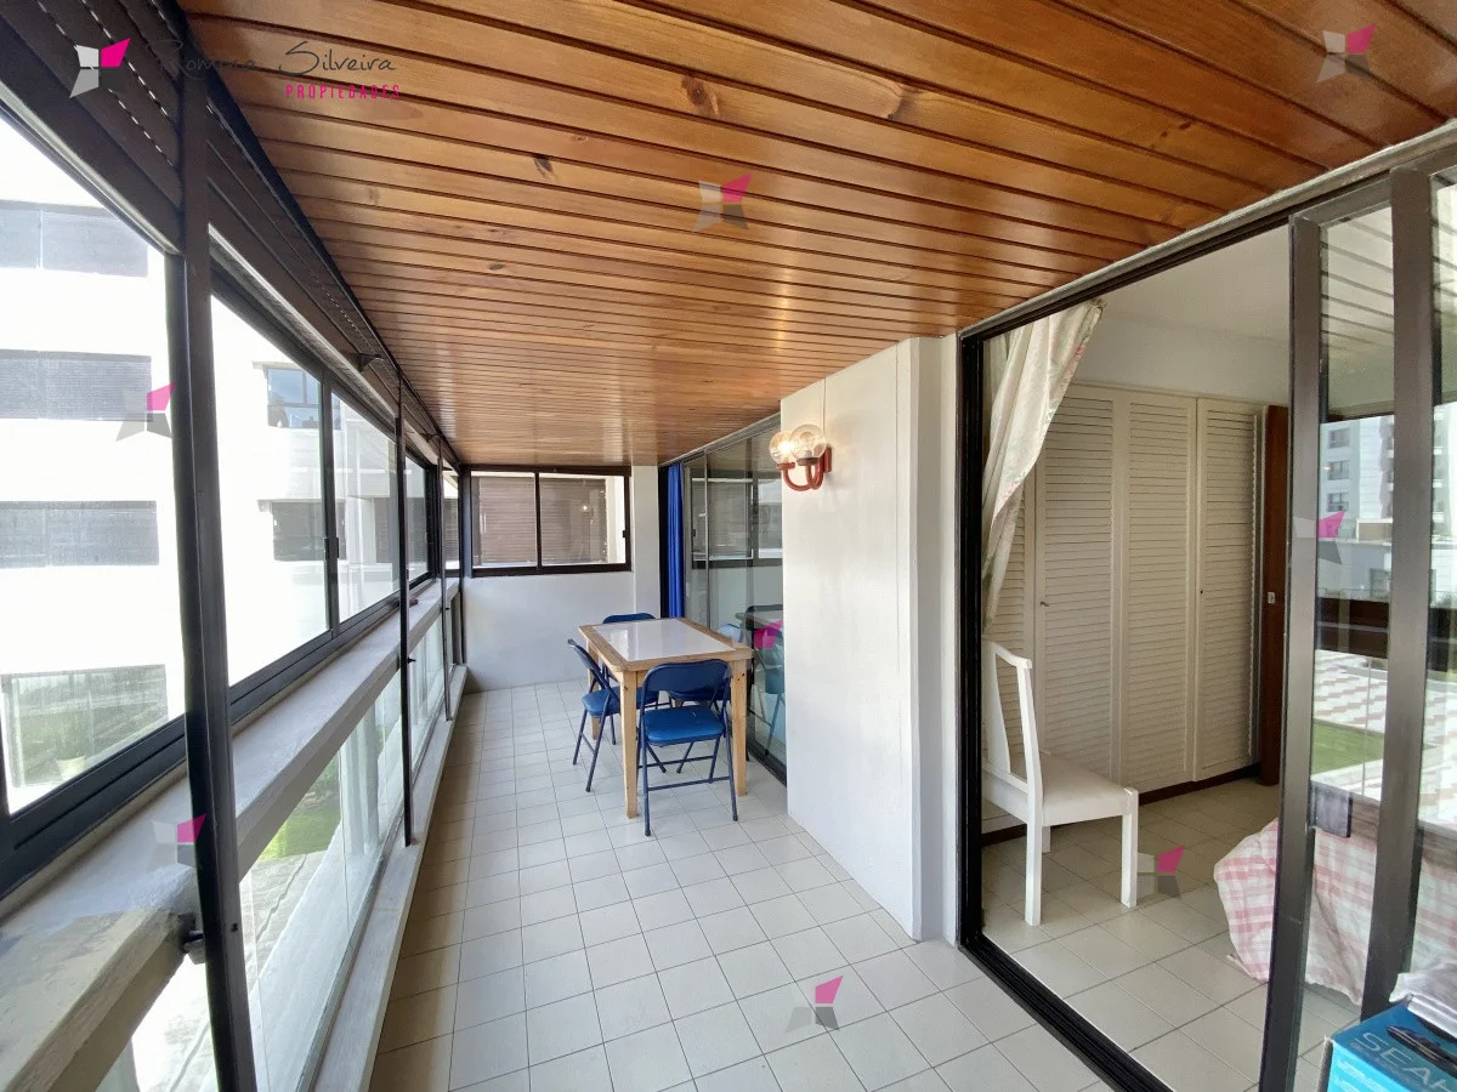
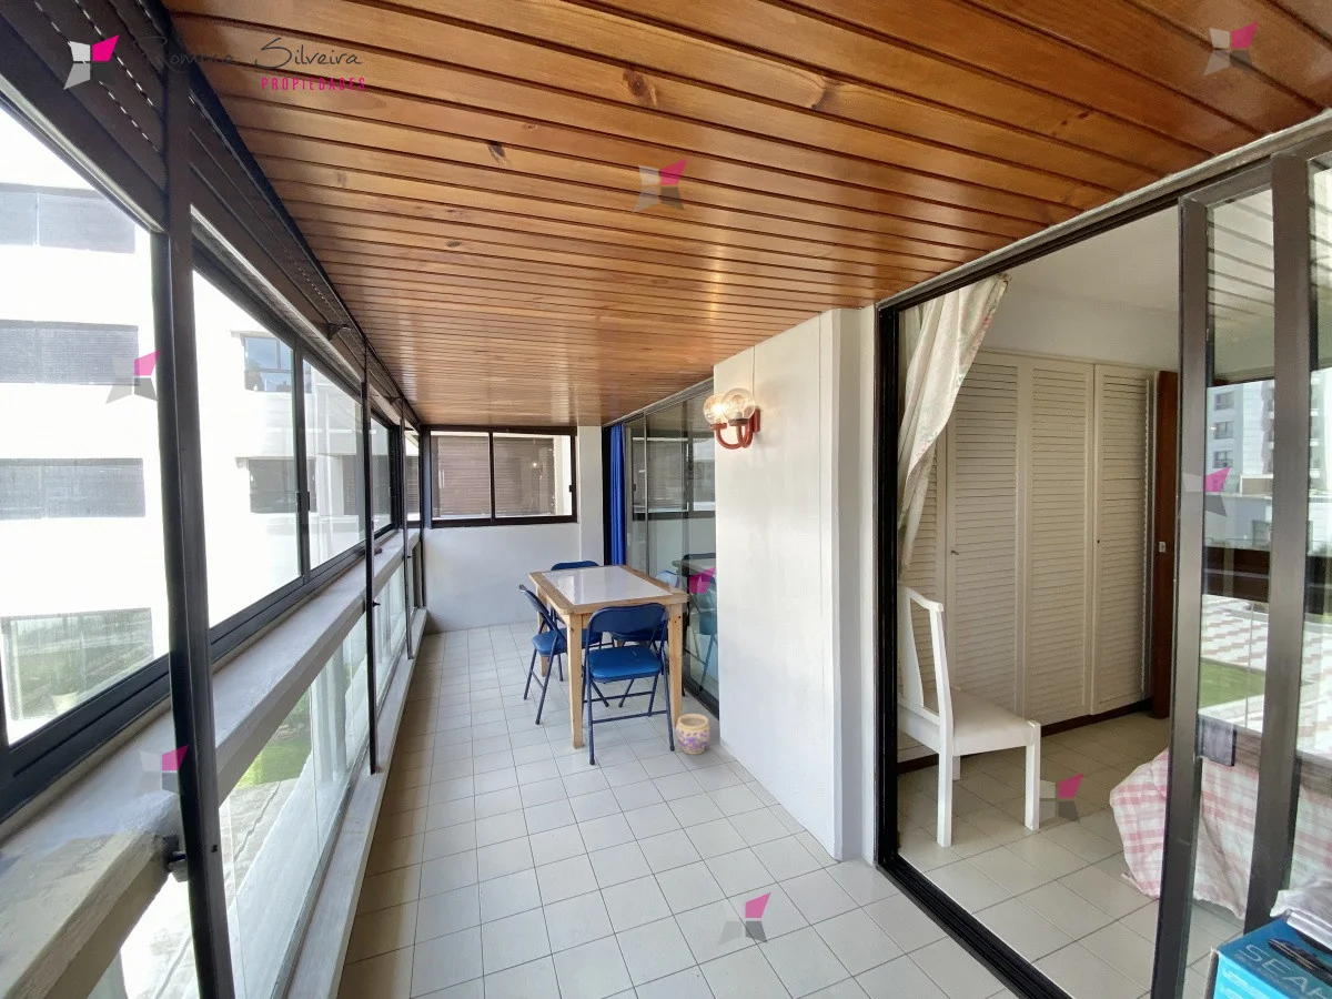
+ planter (693, 734)
